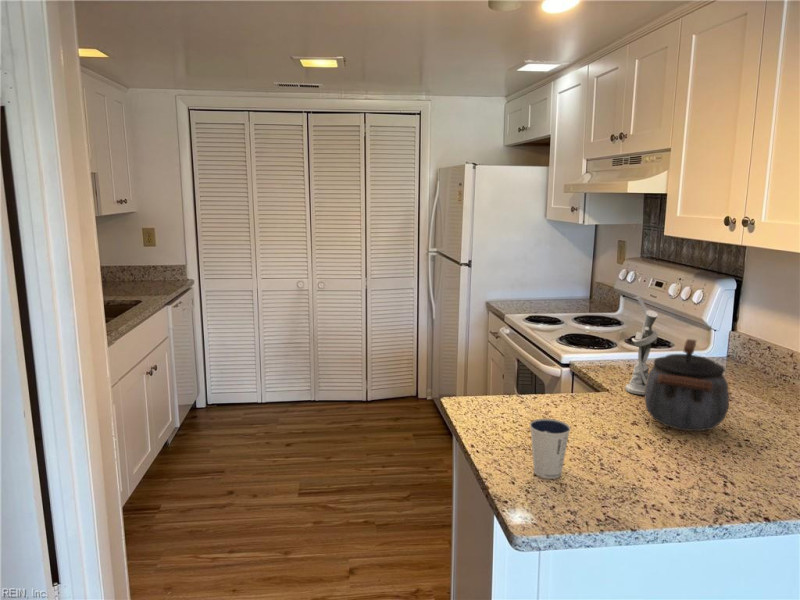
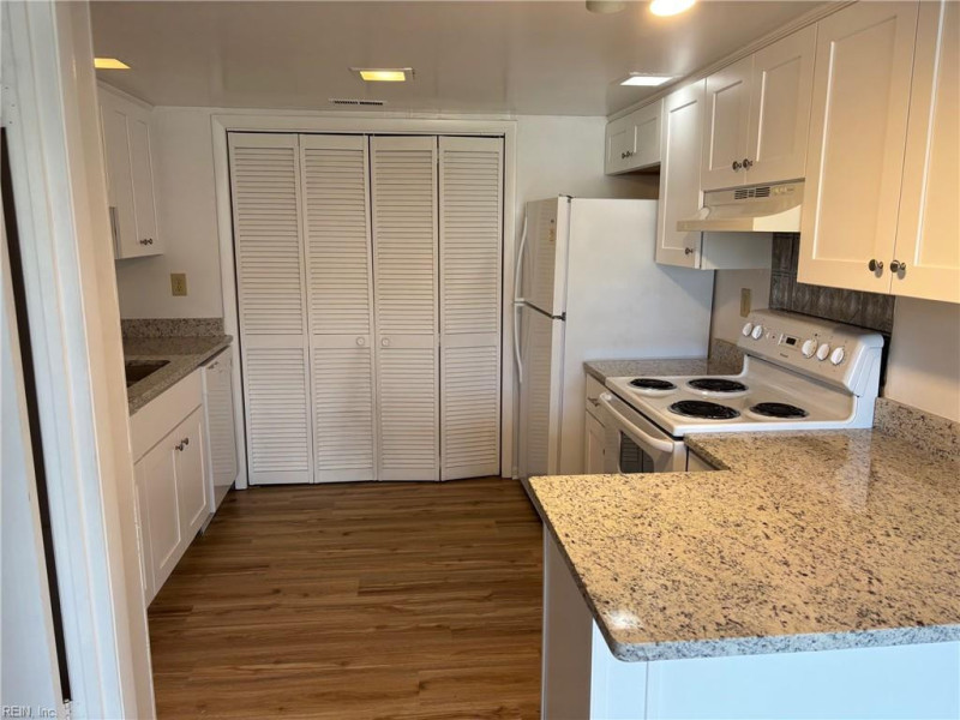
- kettle (686, 384)
- dixie cup (548, 449)
- utensil holder (644, 344)
